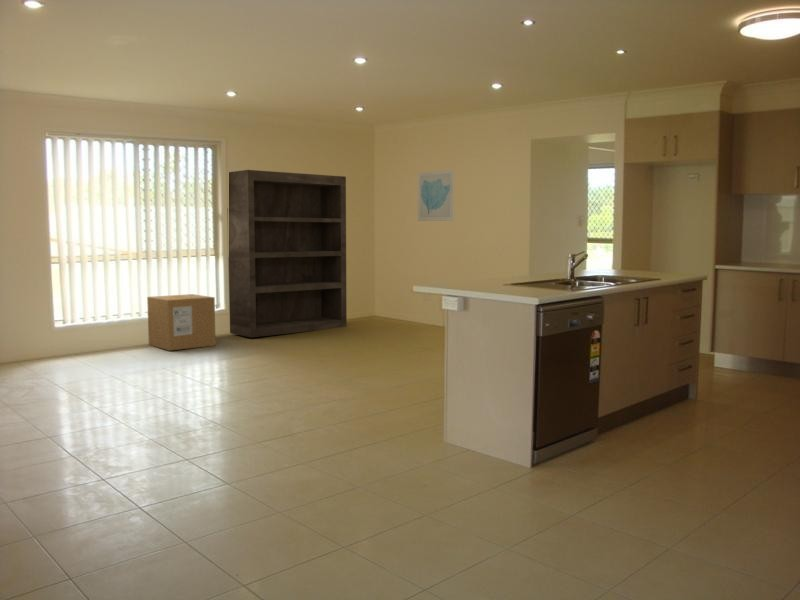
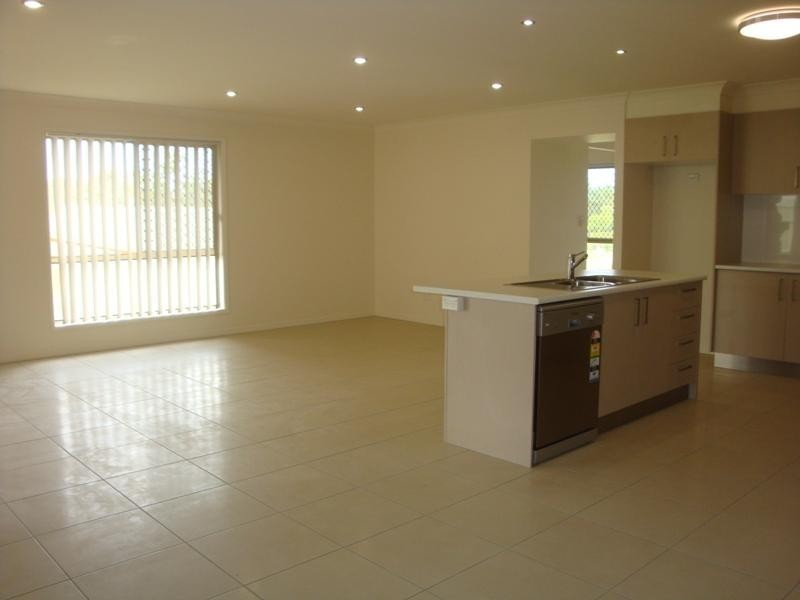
- bookshelf (289, 253)
- cardboard box (181, 321)
- wall art (435, 196)
